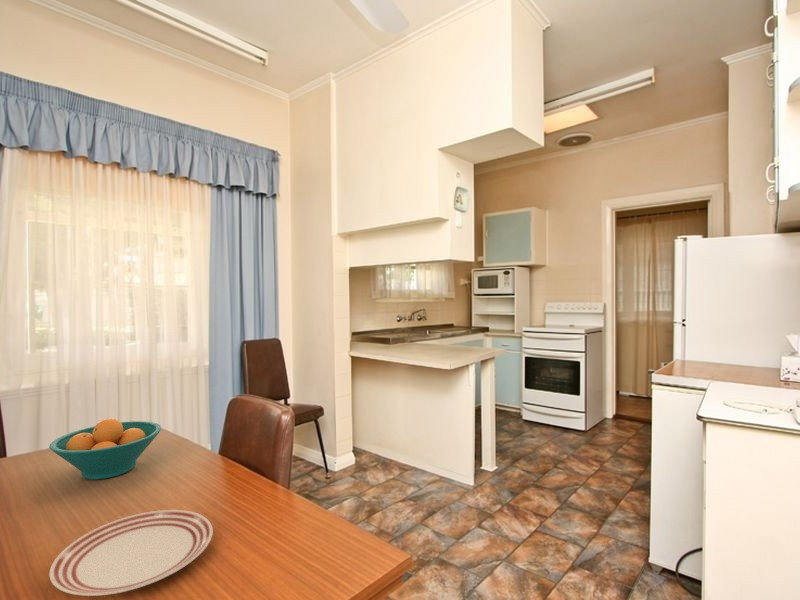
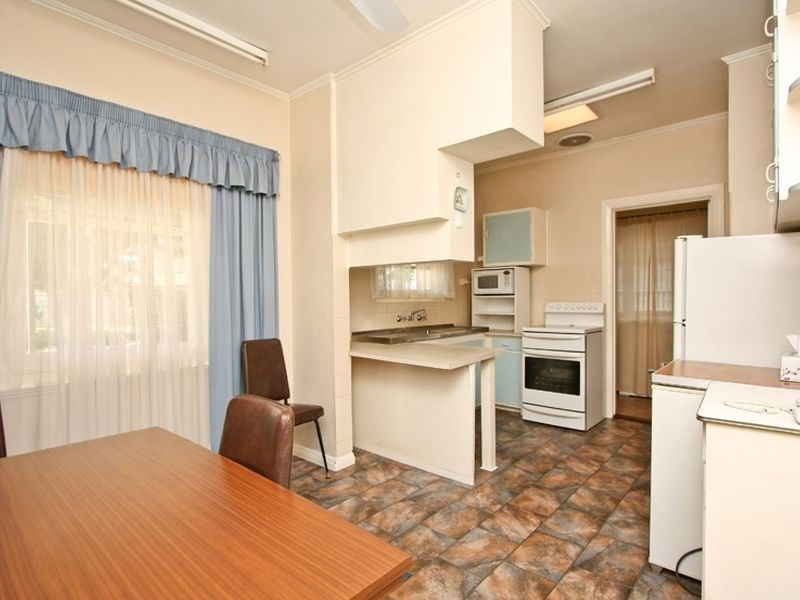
- dinner plate (138, 551)
- fruit bowl (108, 444)
